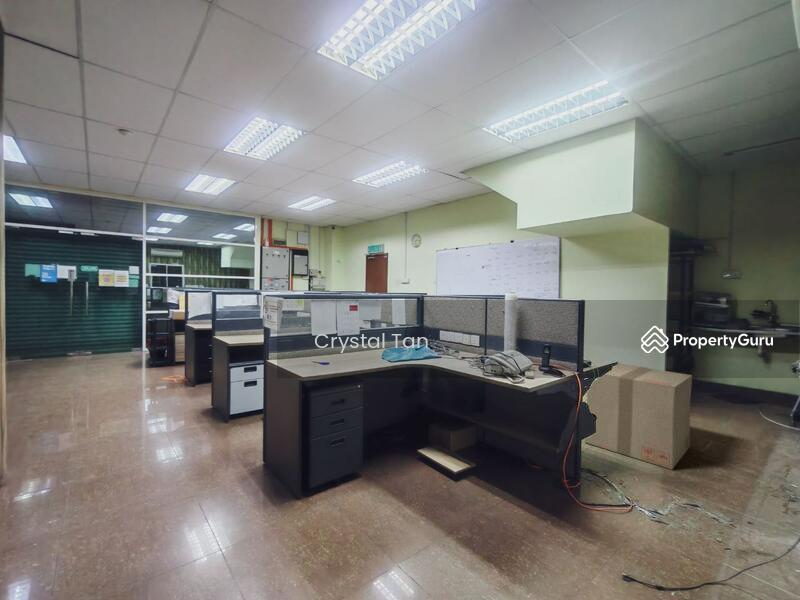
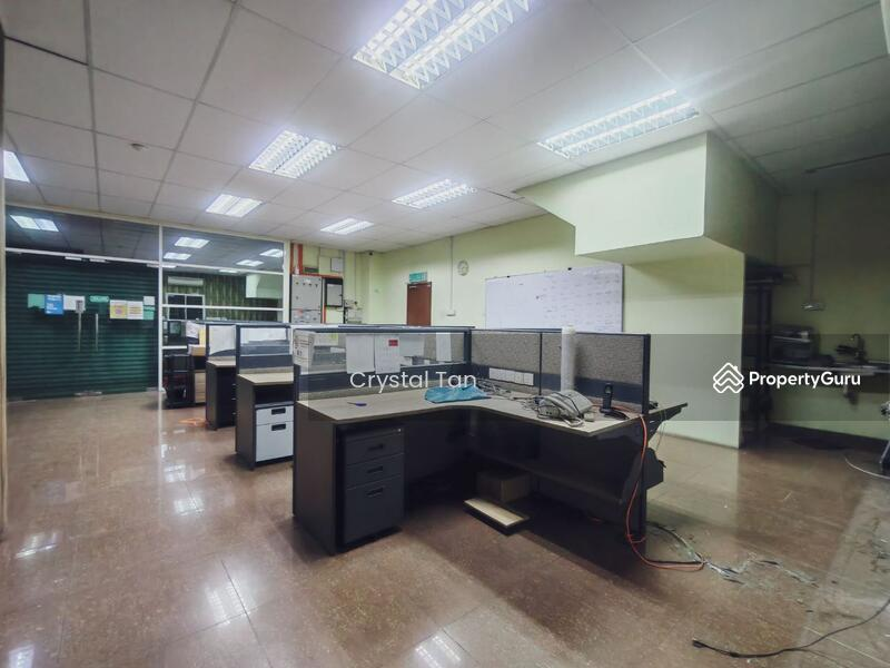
- cardboard box (637, 408)
